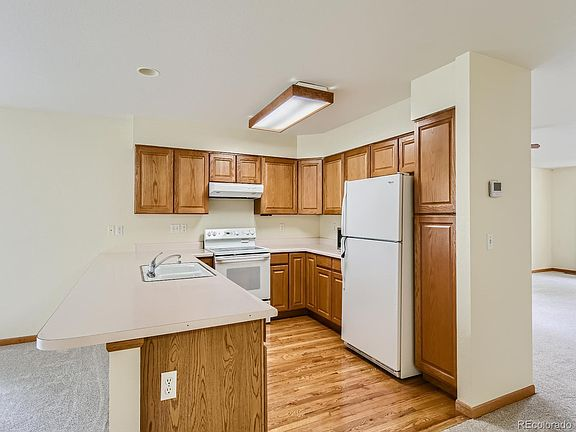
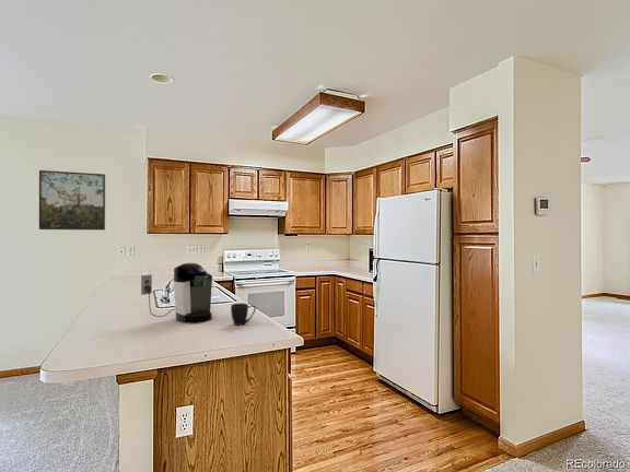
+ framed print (72, 201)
+ coffee maker (183, 292)
+ mug (243, 314)
